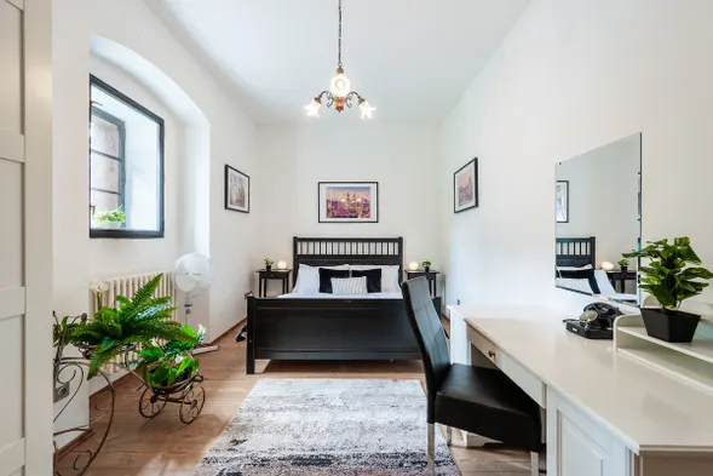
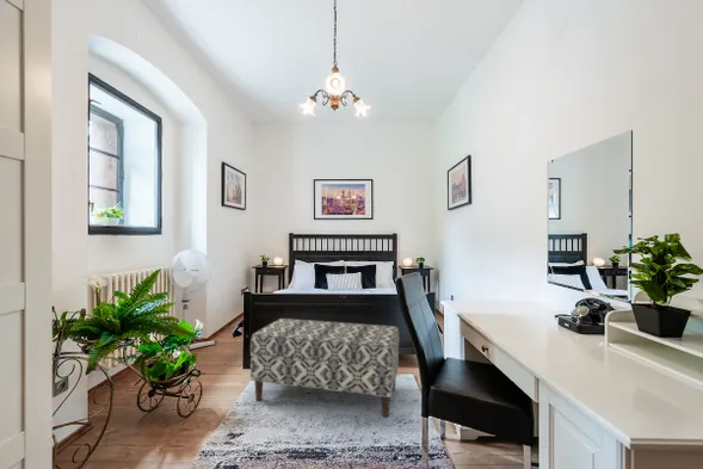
+ bench (327, 362)
